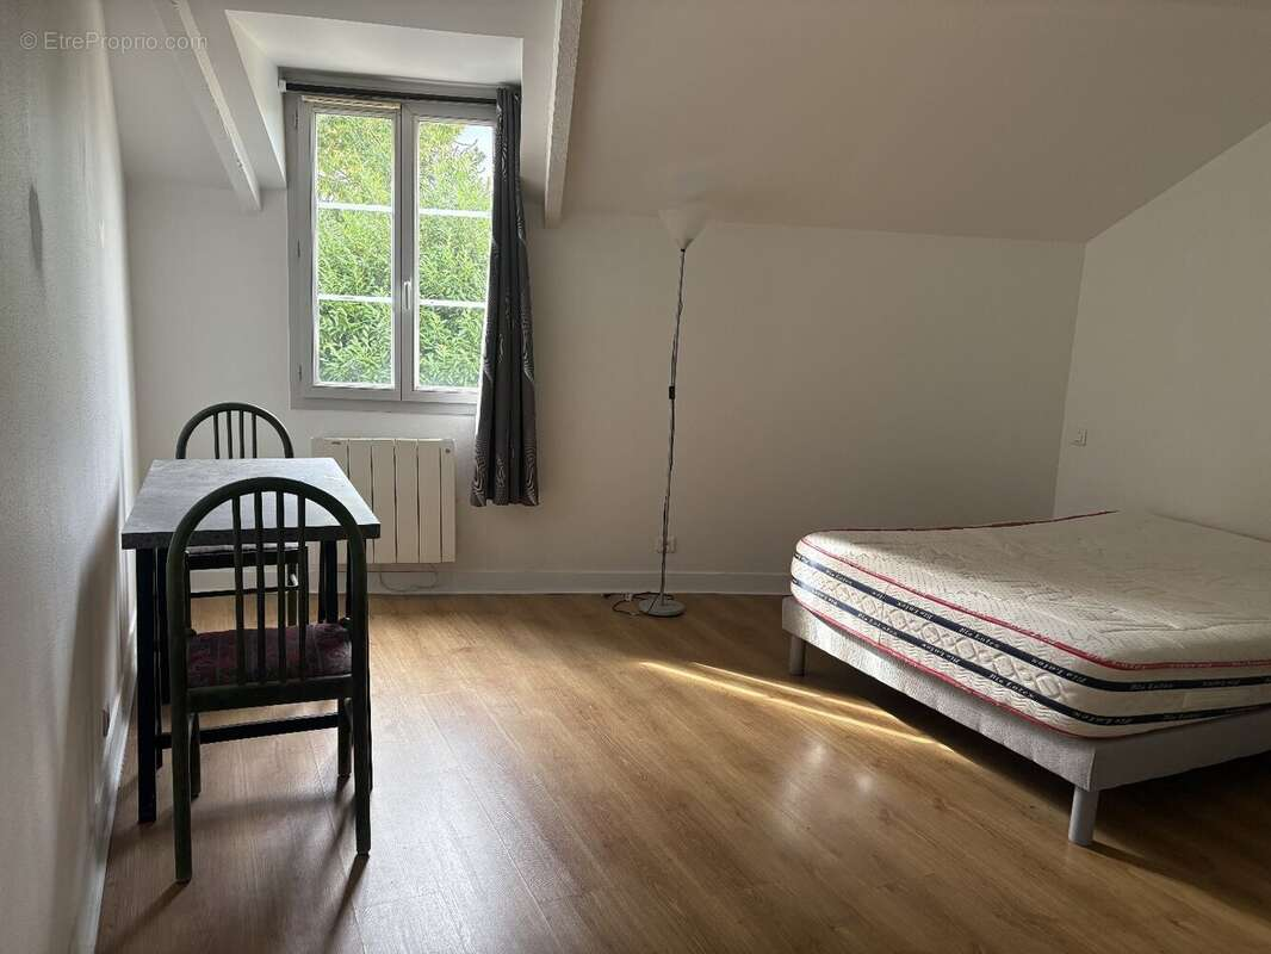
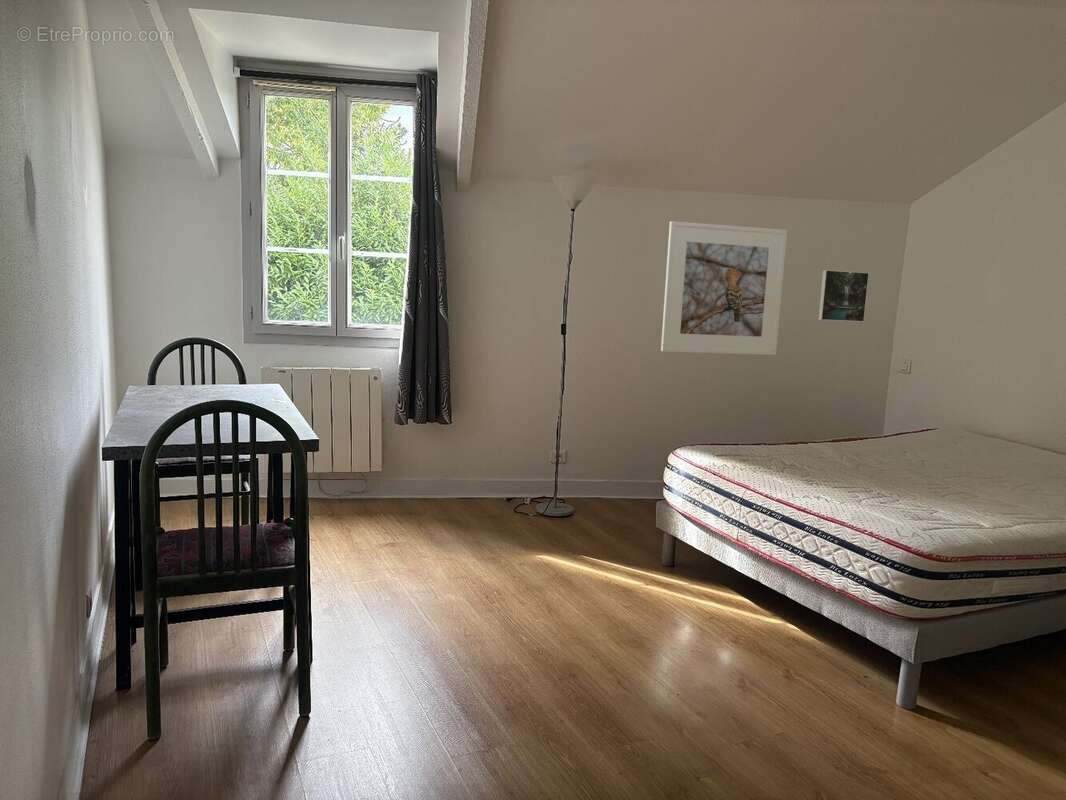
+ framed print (724, 290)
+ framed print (843, 296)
